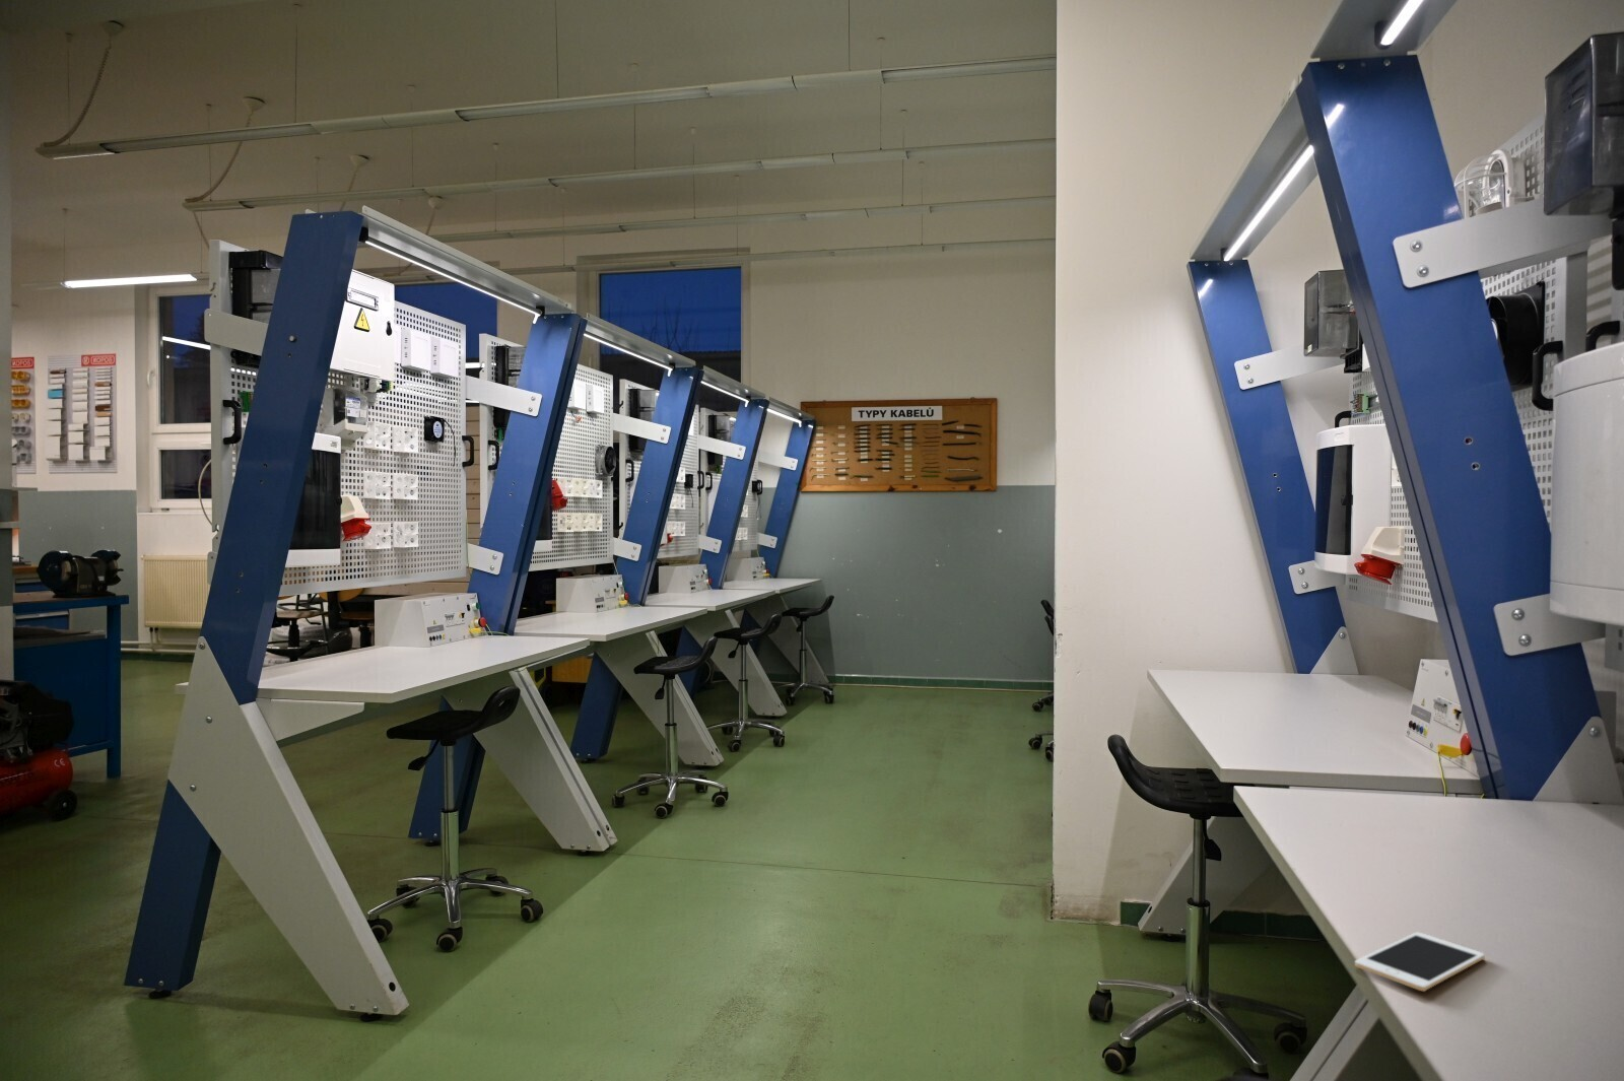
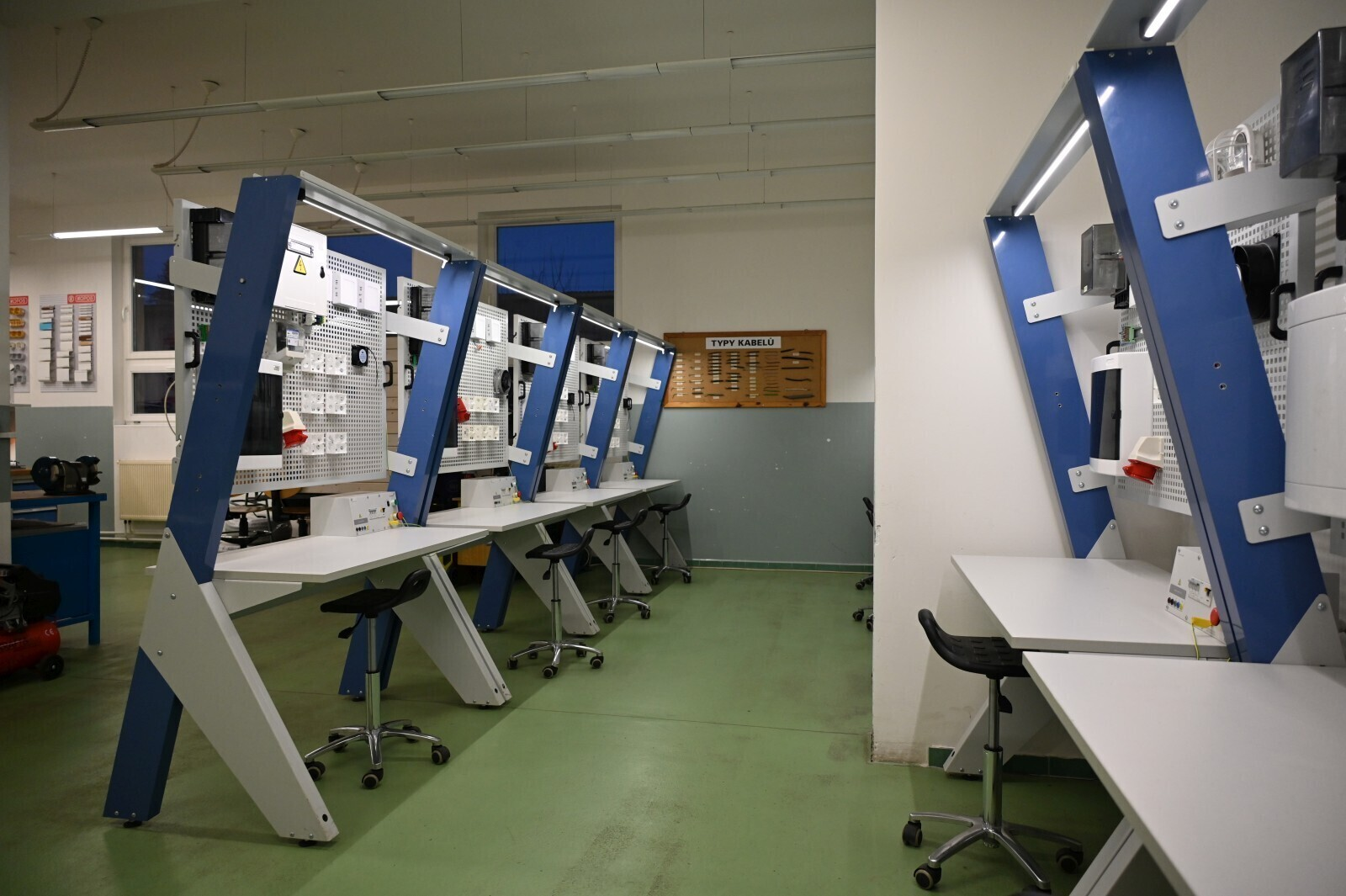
- cell phone (1420, 959)
